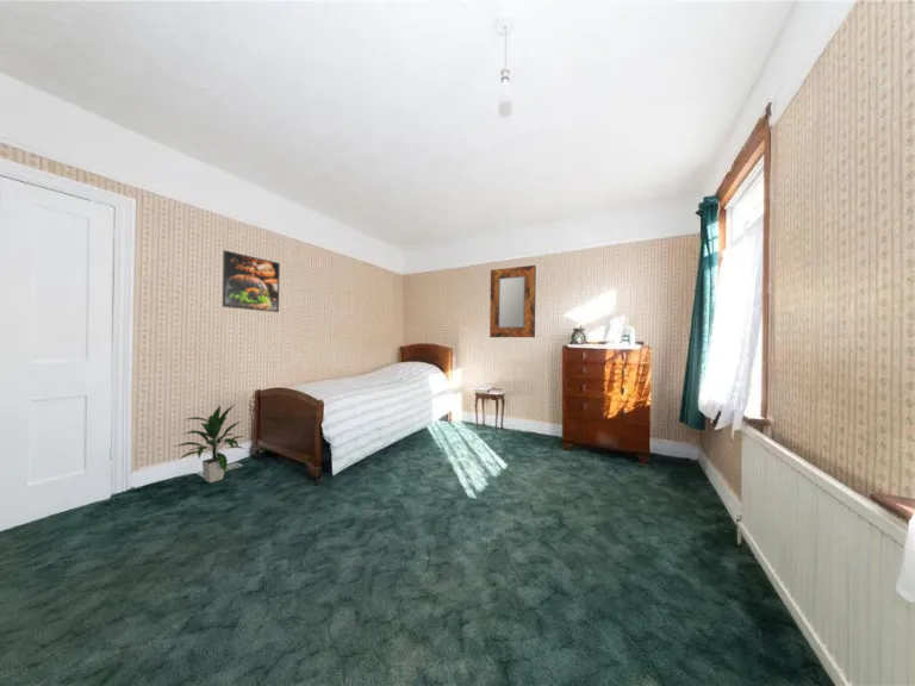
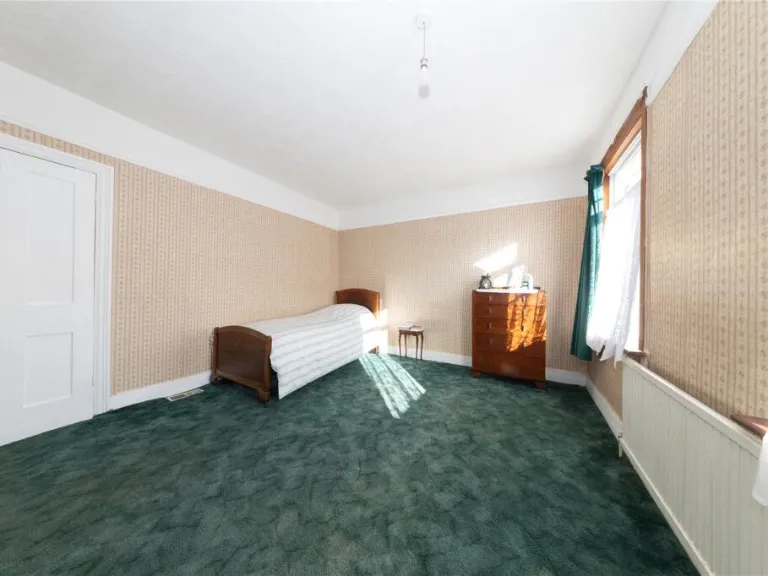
- home mirror (511, 303)
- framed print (253, 283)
- indoor plant (213, 443)
